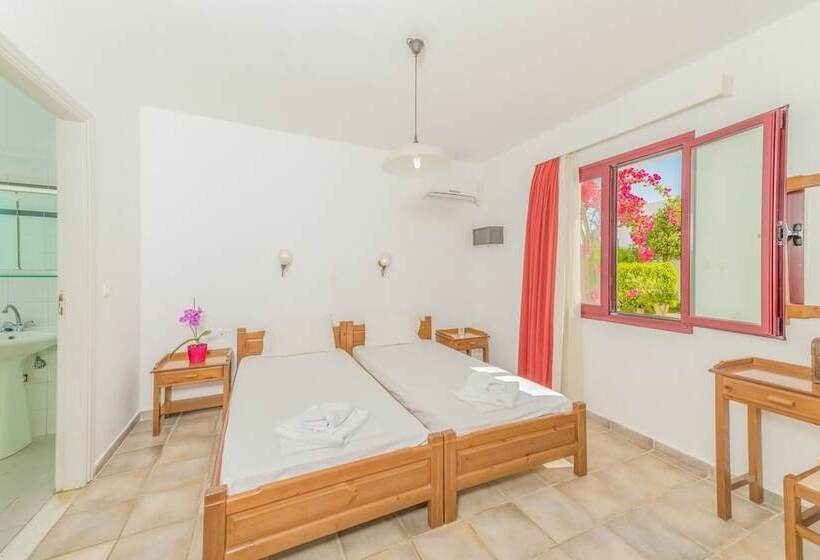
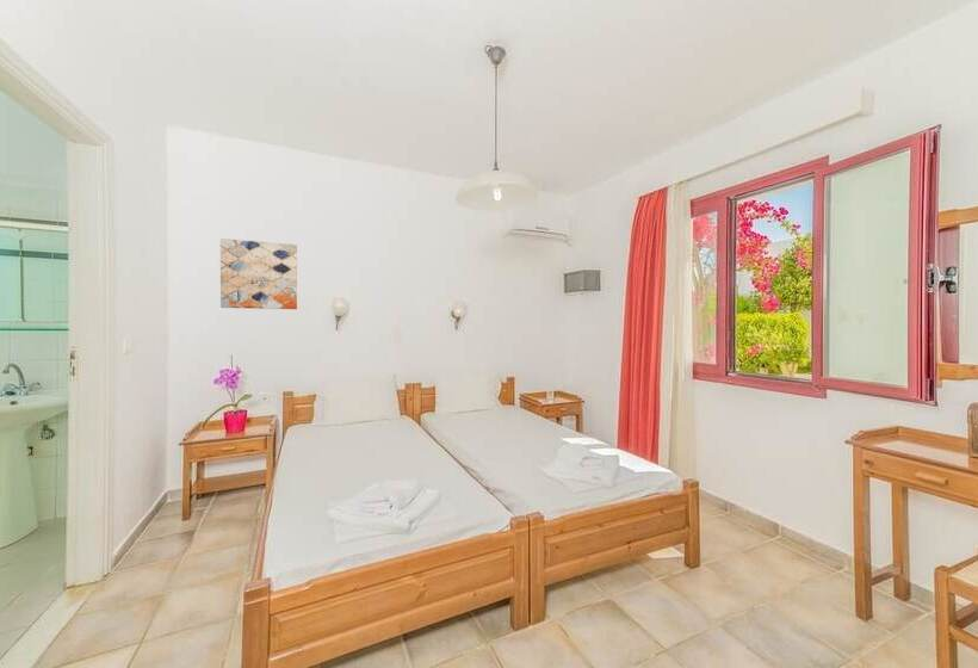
+ wall art (260, 274)
